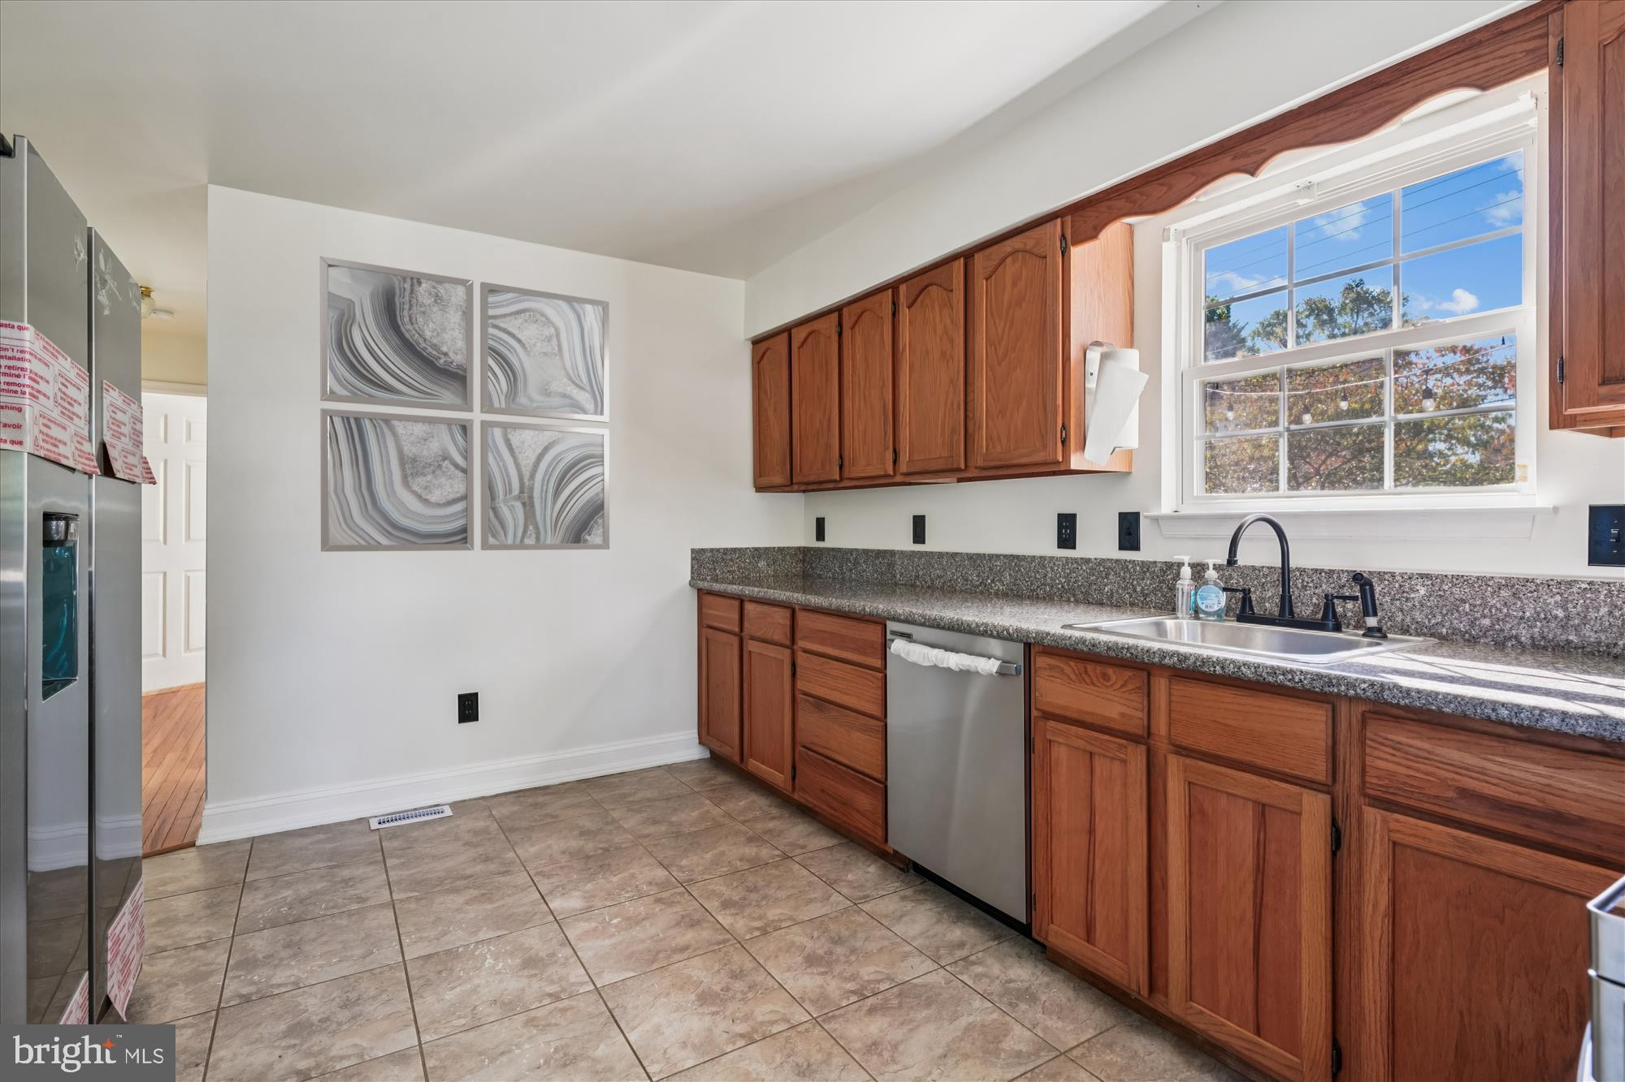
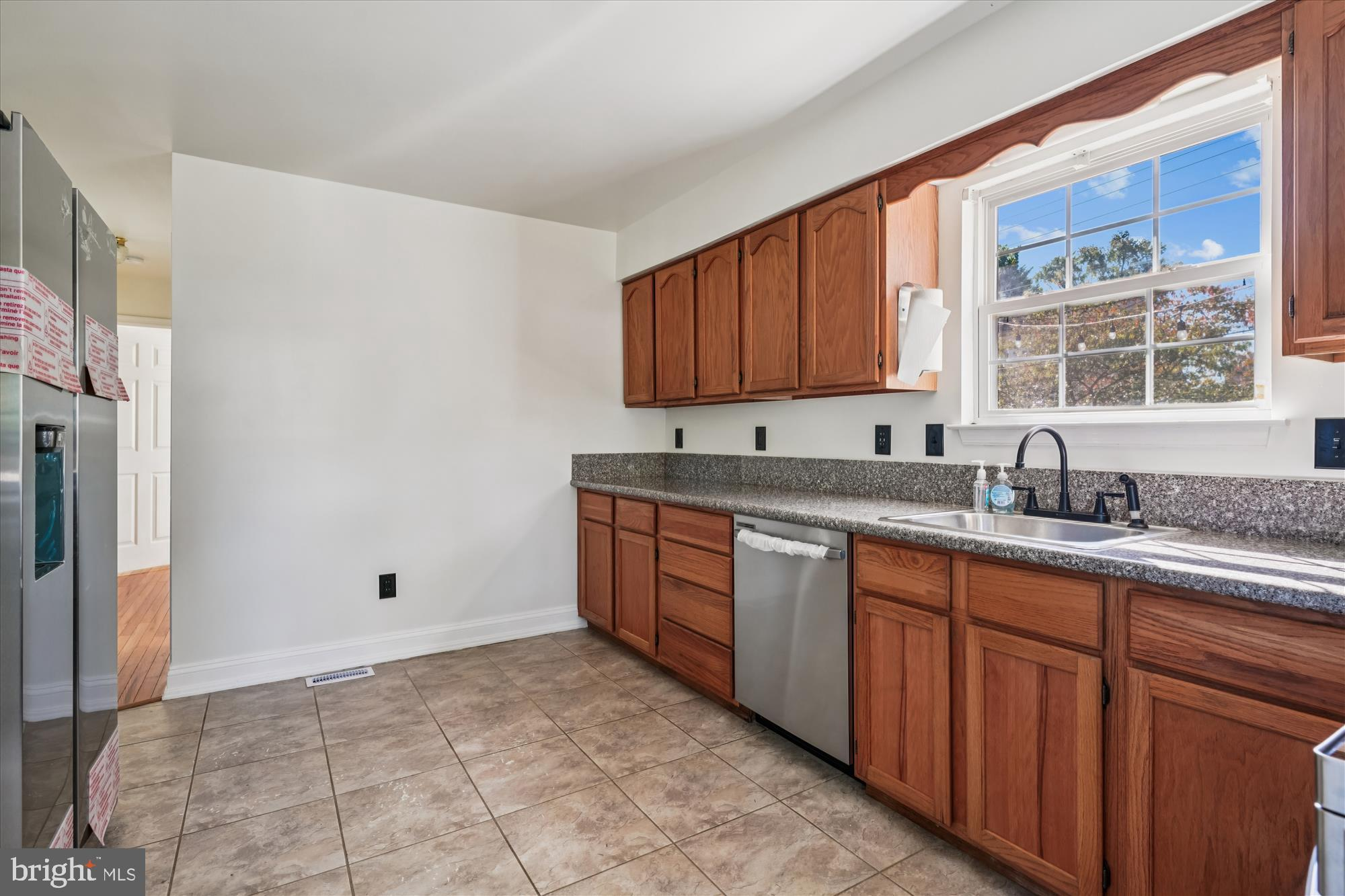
- wall art (480, 412)
